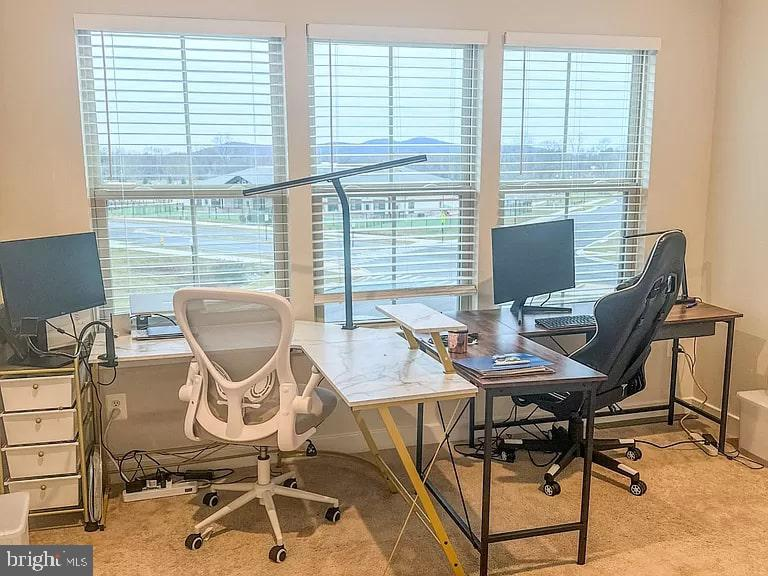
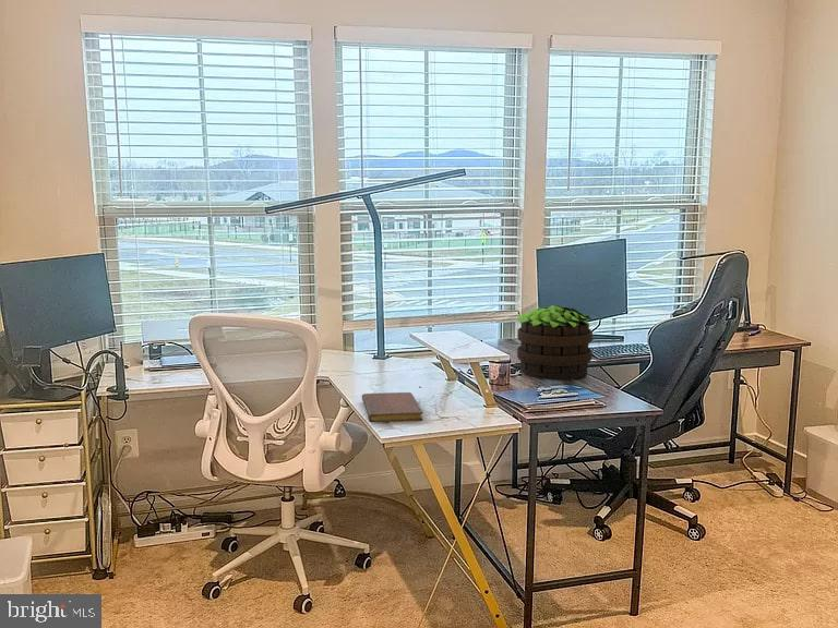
+ potted plant (554, 339)
+ notebook (391, 406)
